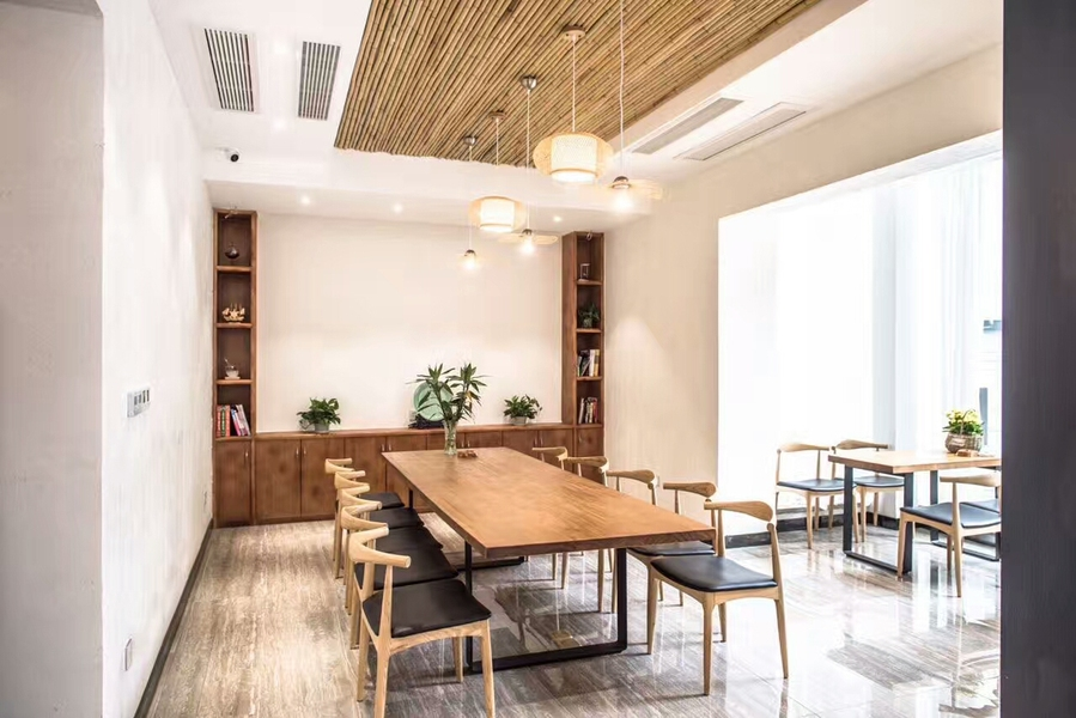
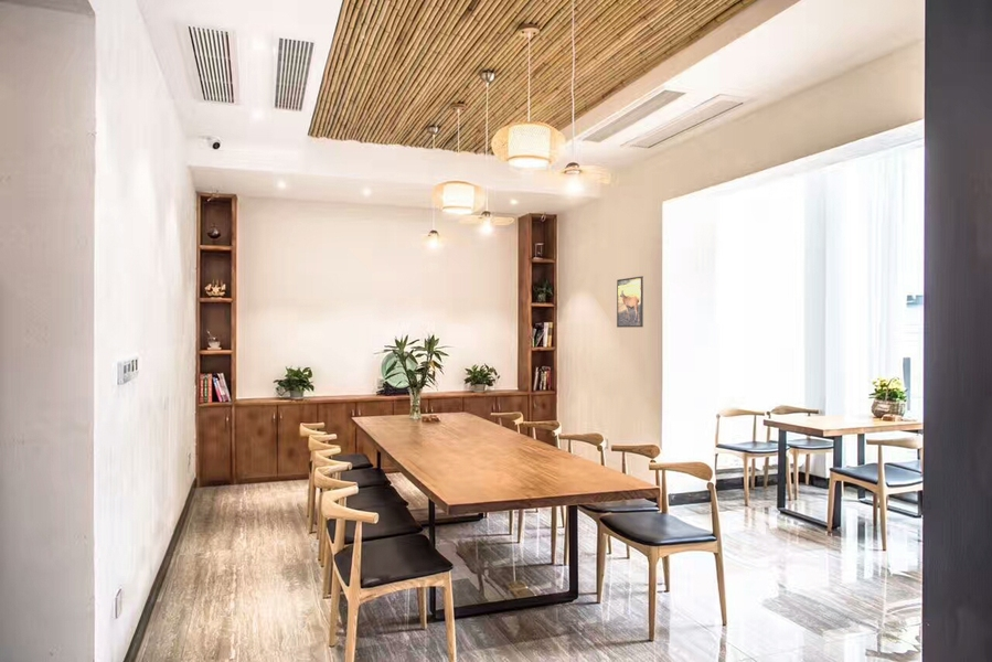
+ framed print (629, 302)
